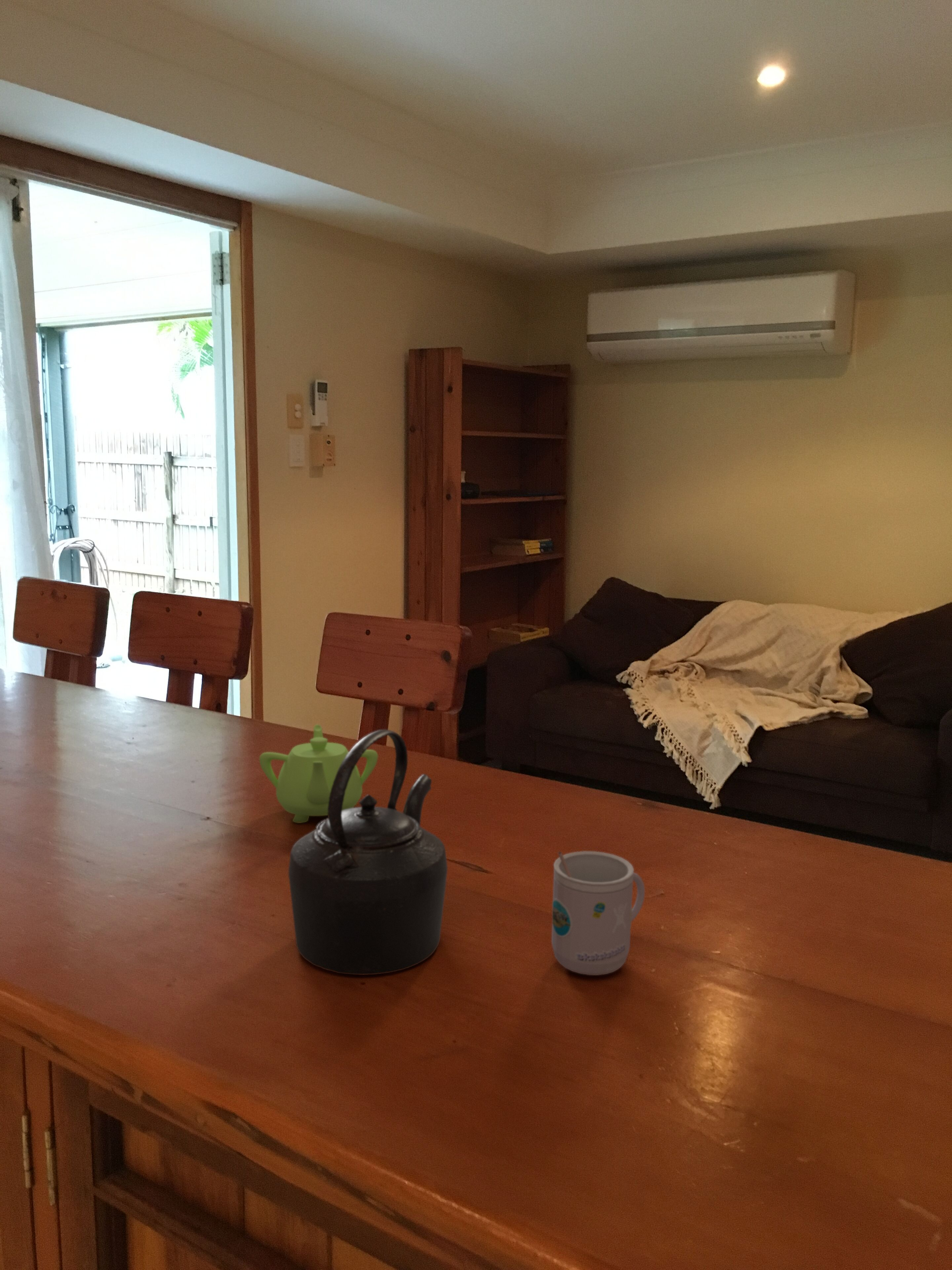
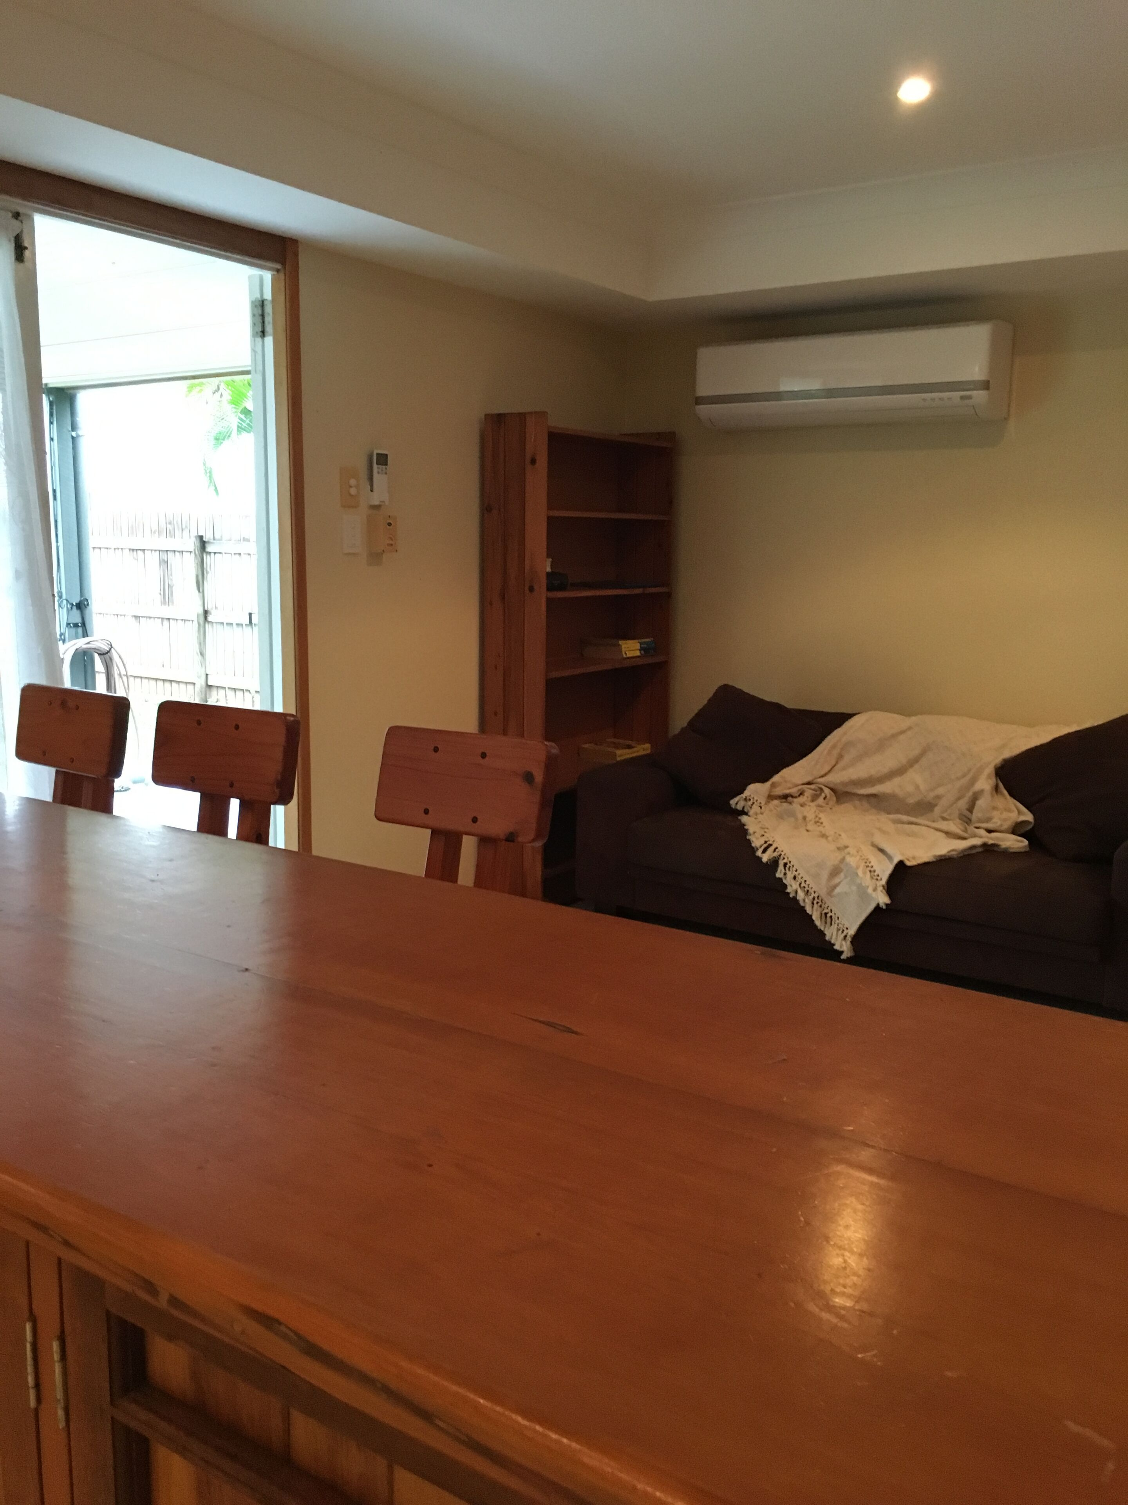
- kettle (384, 826)
- mug (601, 899)
- teapot (319, 776)
